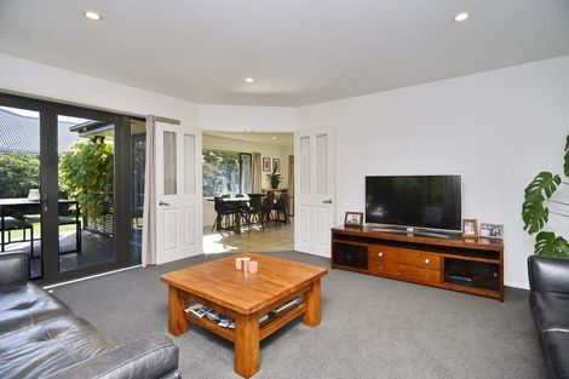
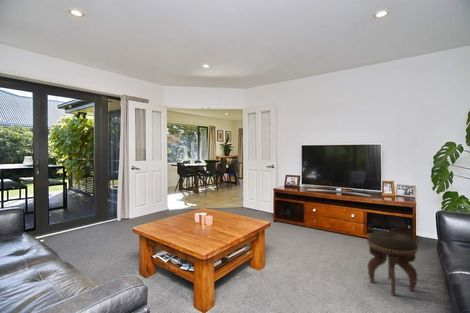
+ footstool (391, 260)
